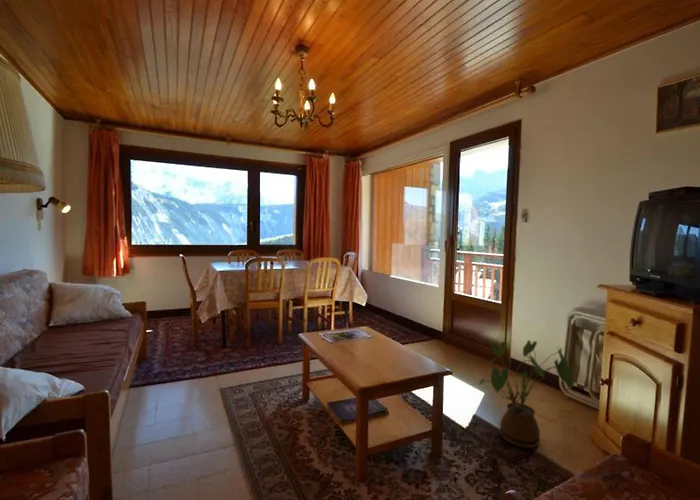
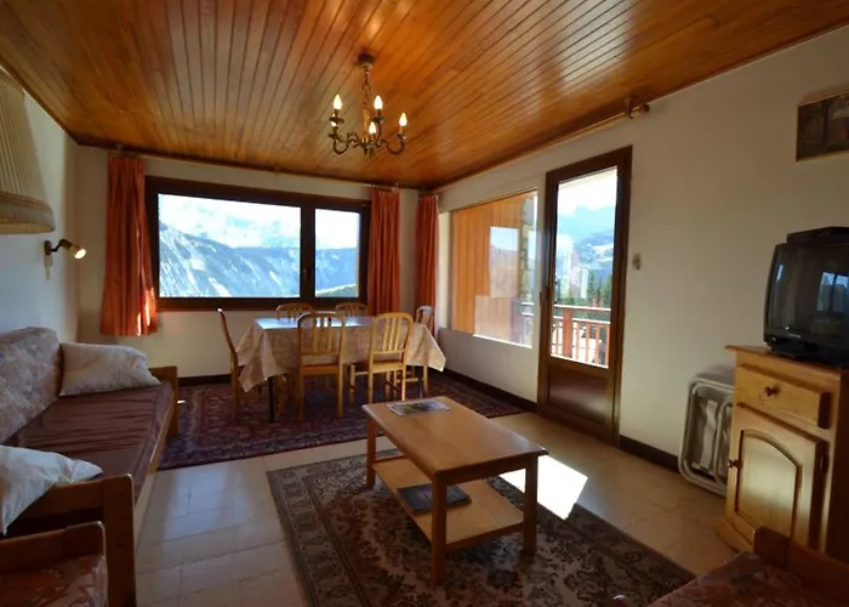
- house plant (522, 393)
